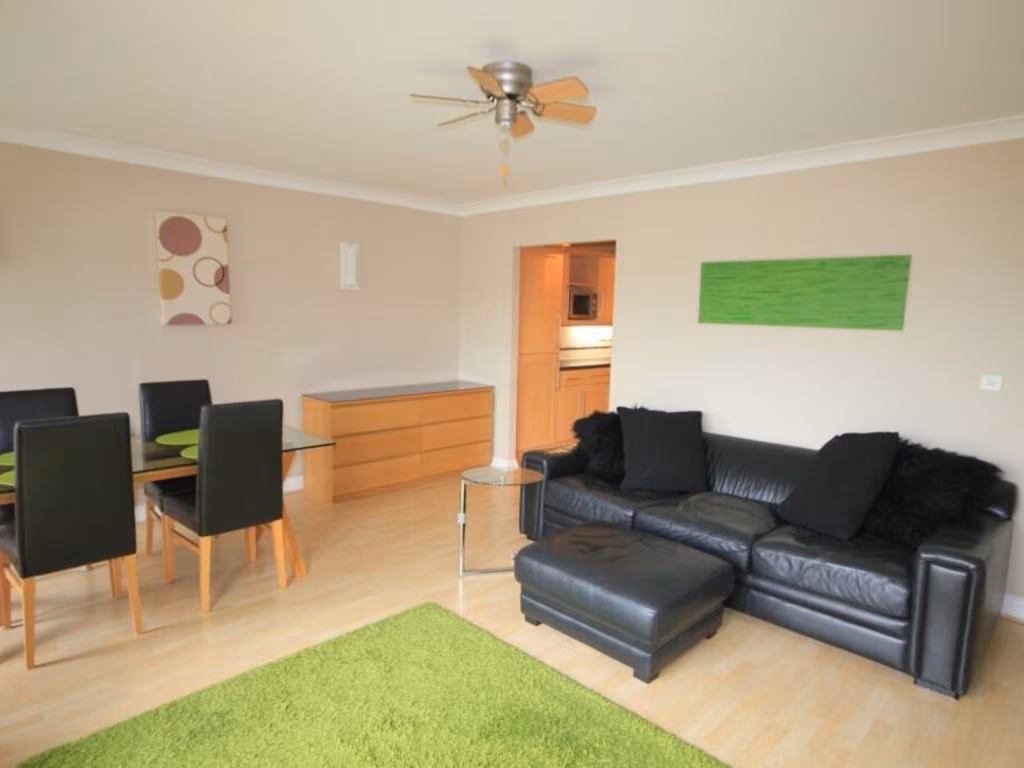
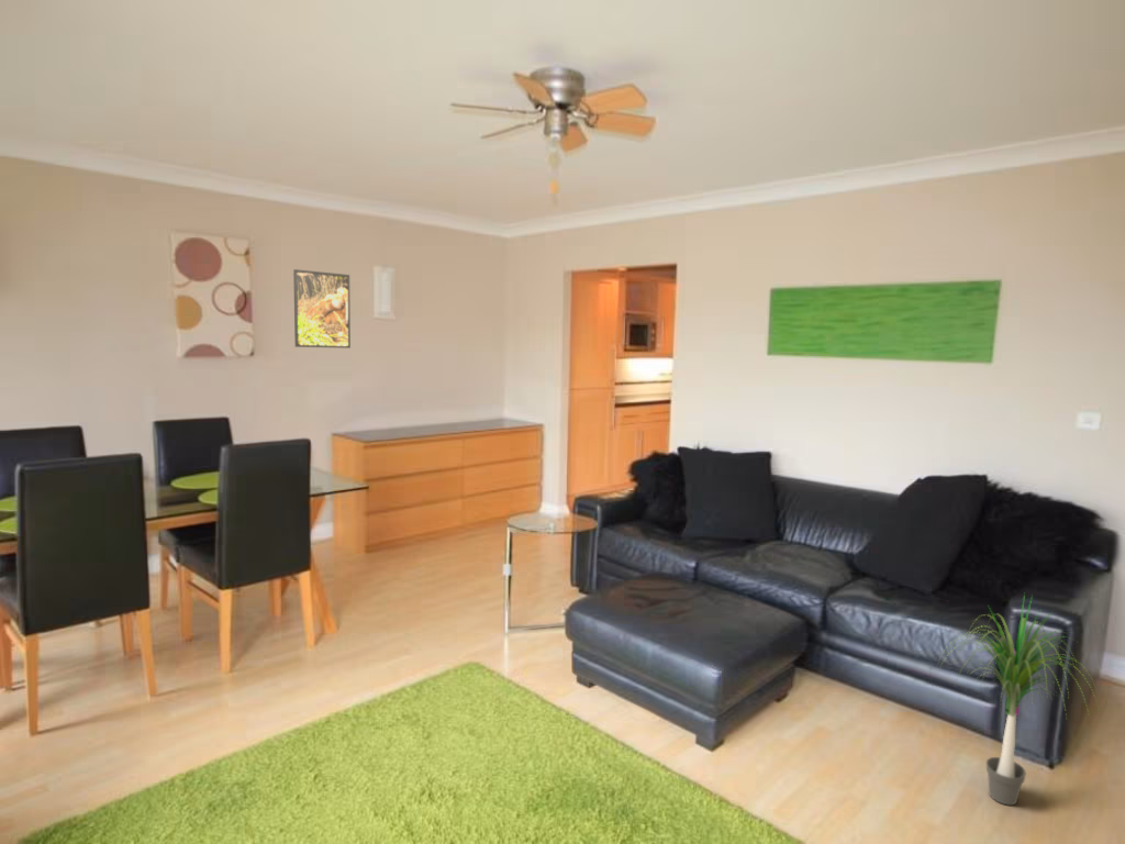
+ potted plant (1012, 696)
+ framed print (322, 310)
